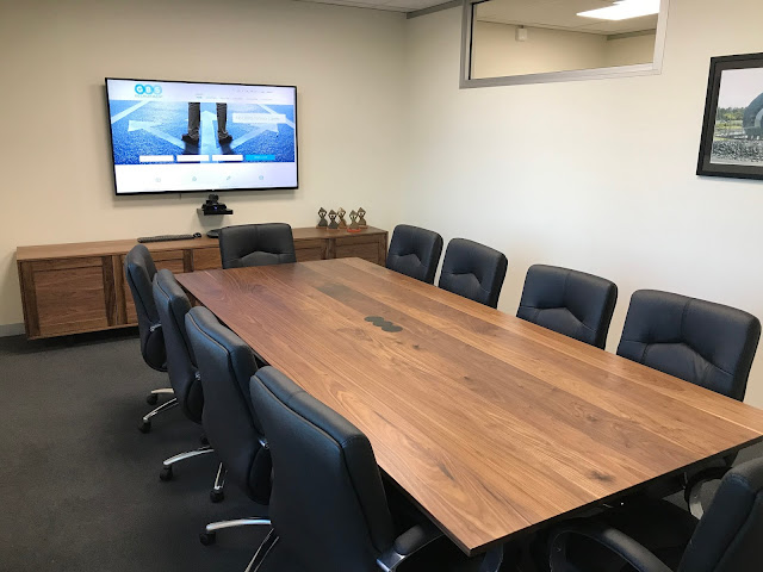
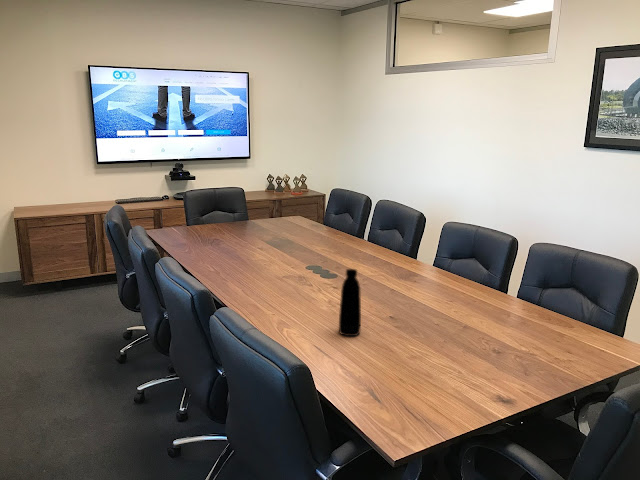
+ bottle (350, 301)
